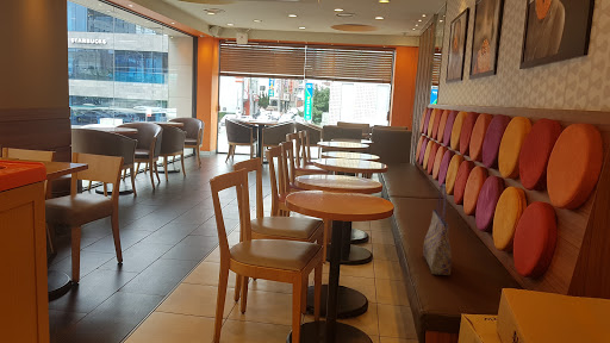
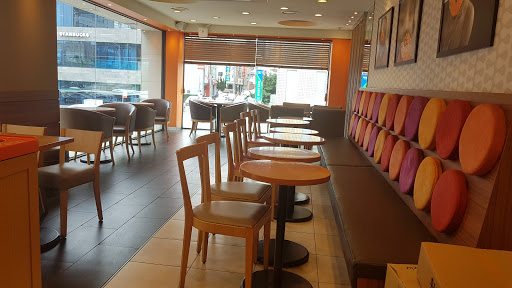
- tote bag (438, 225)
